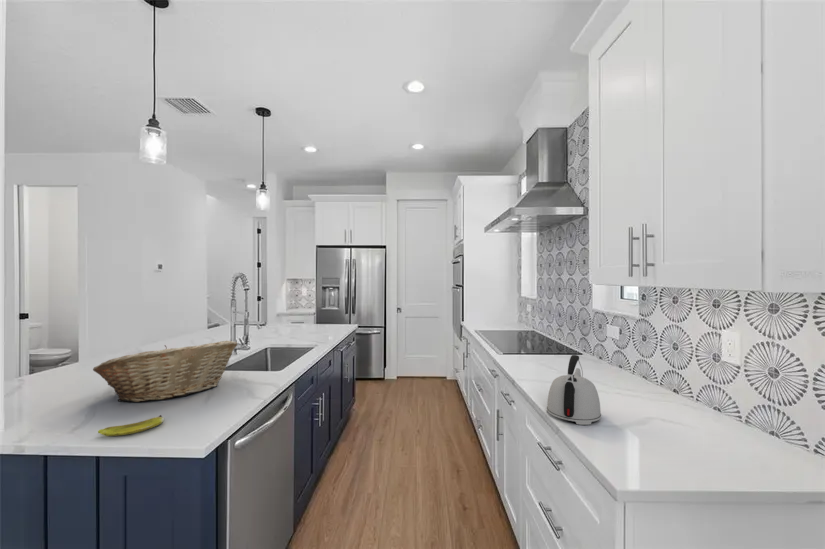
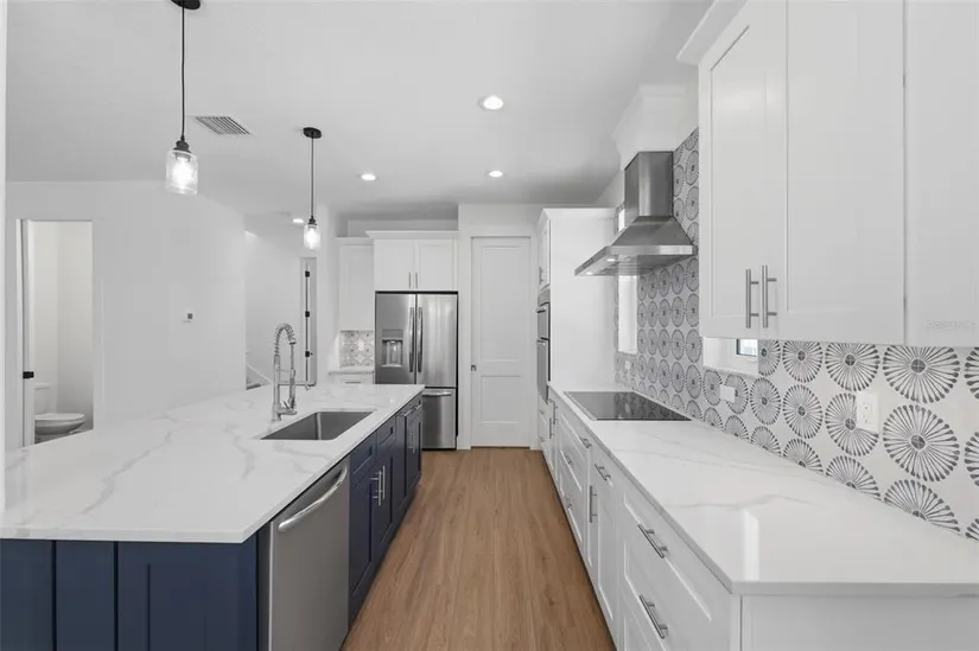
- banana (136, 424)
- fruit basket (172, 365)
- kettle (573, 385)
